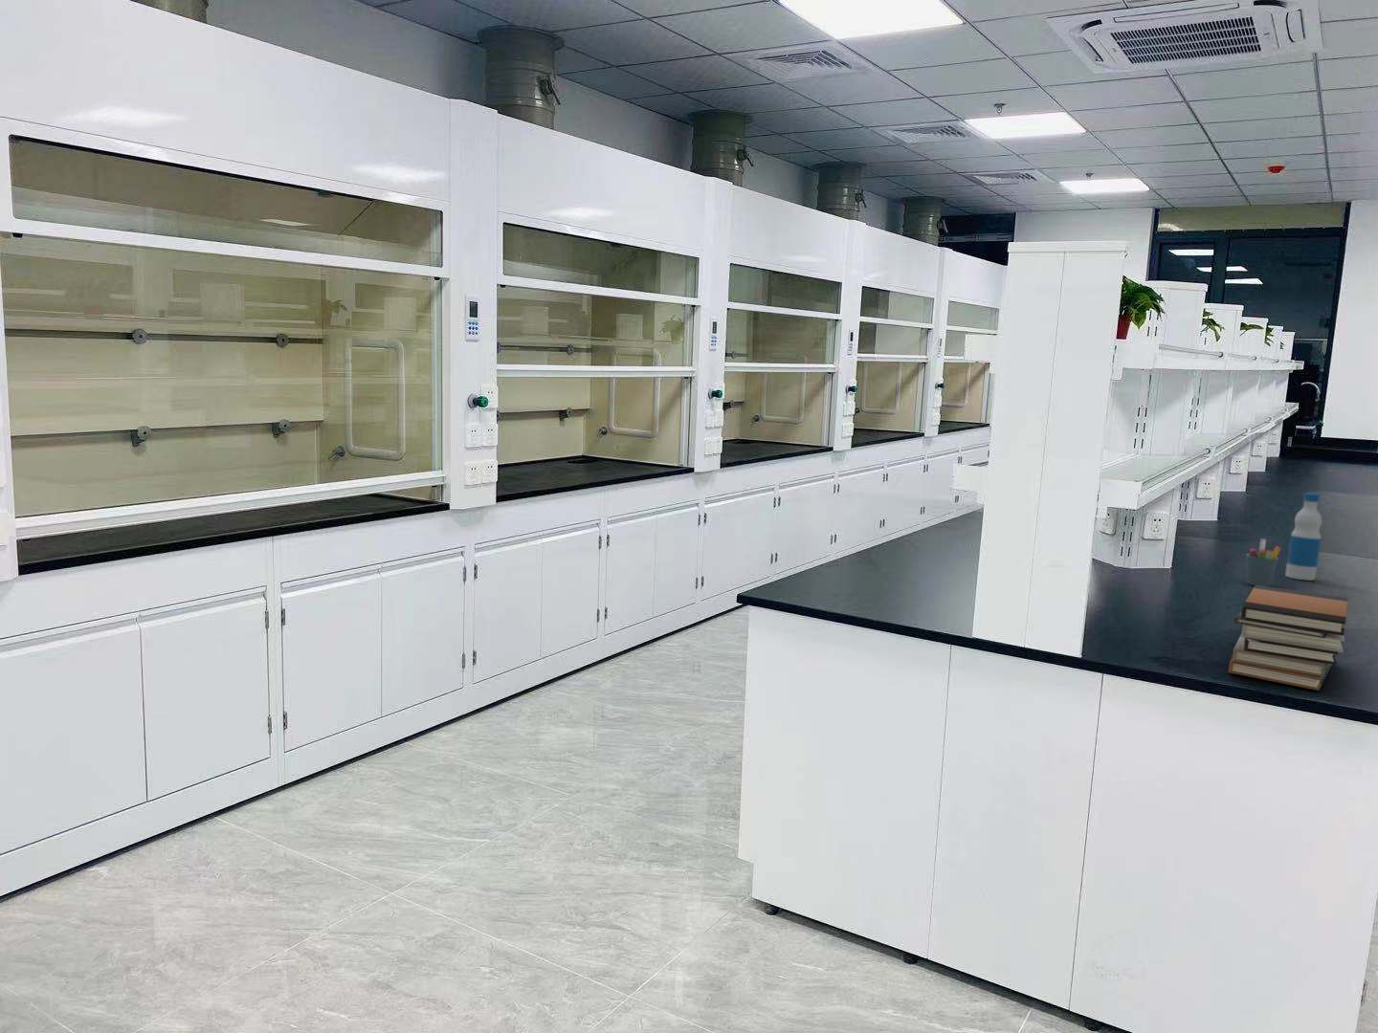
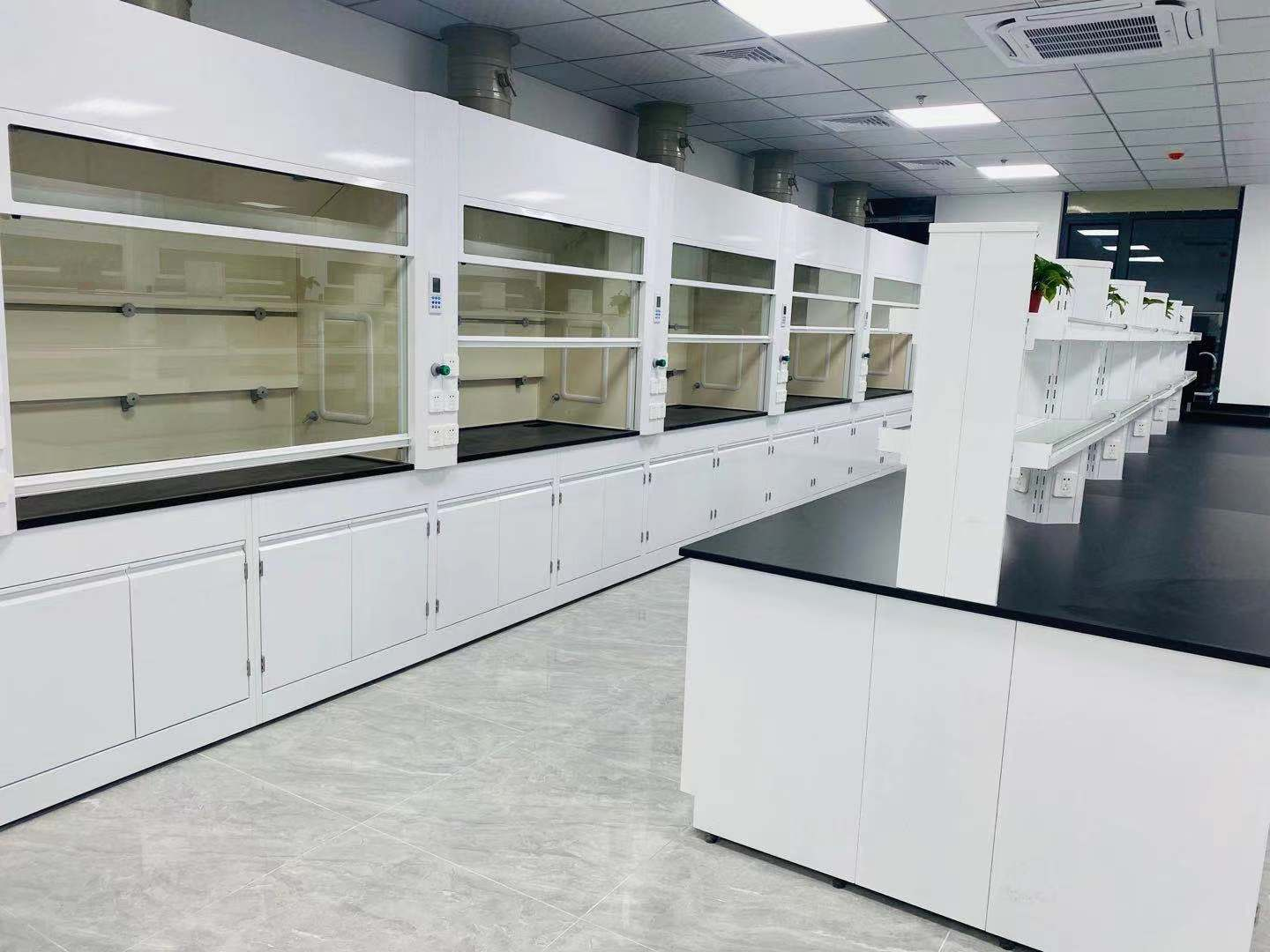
- bottle (1305, 536)
- book stack (1289, 634)
- pen holder (1261, 562)
